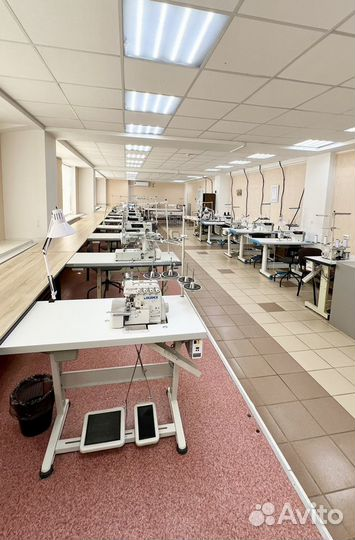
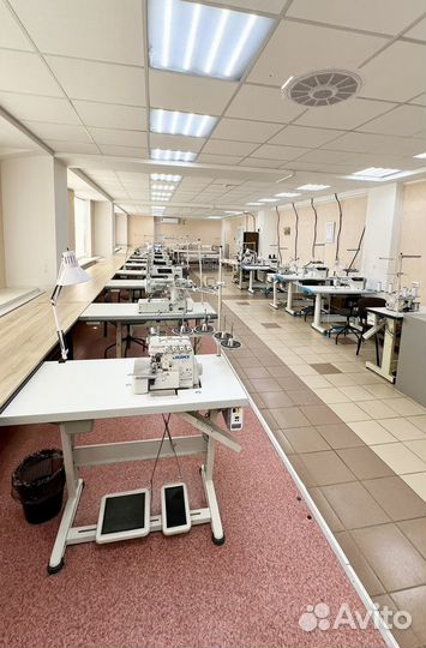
+ ceiling vent (323, 91)
